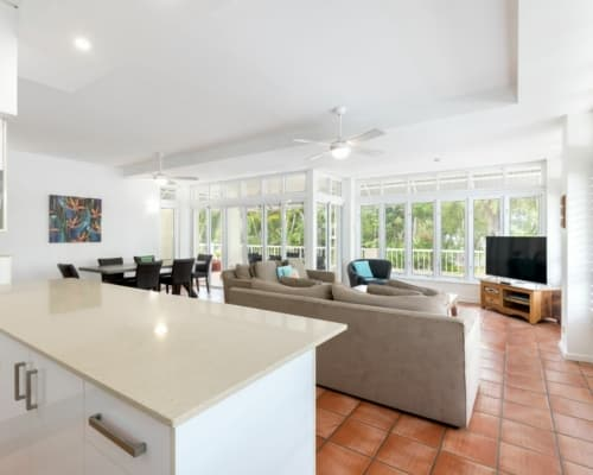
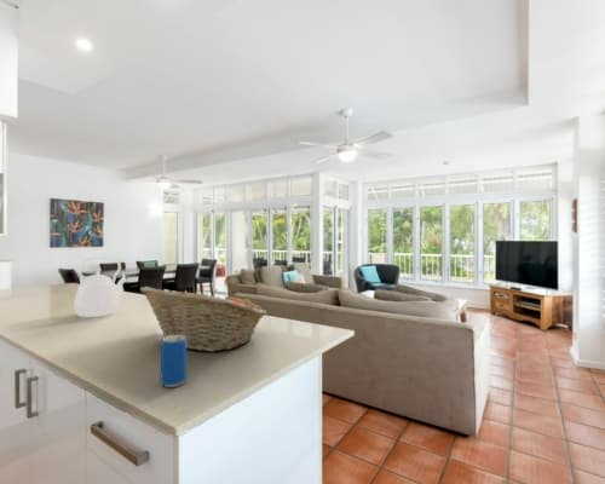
+ kettle (102, 284)
+ beverage can (173, 361)
+ fruit basket (203, 311)
